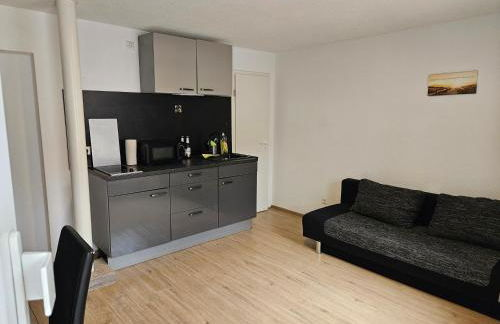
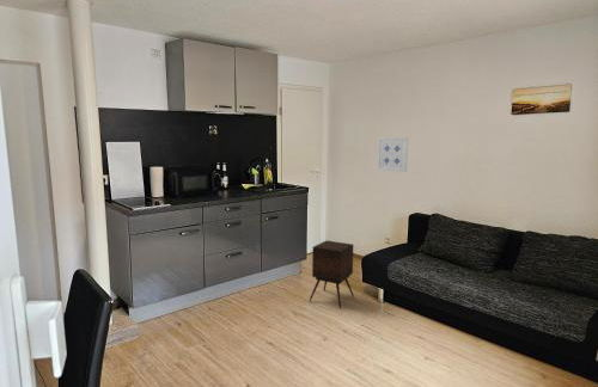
+ wall art (392, 154)
+ side table (331, 272)
